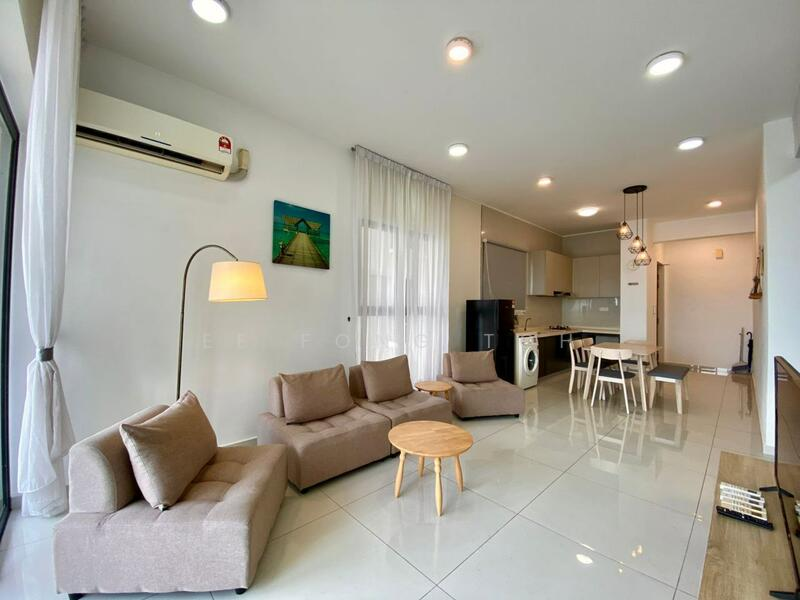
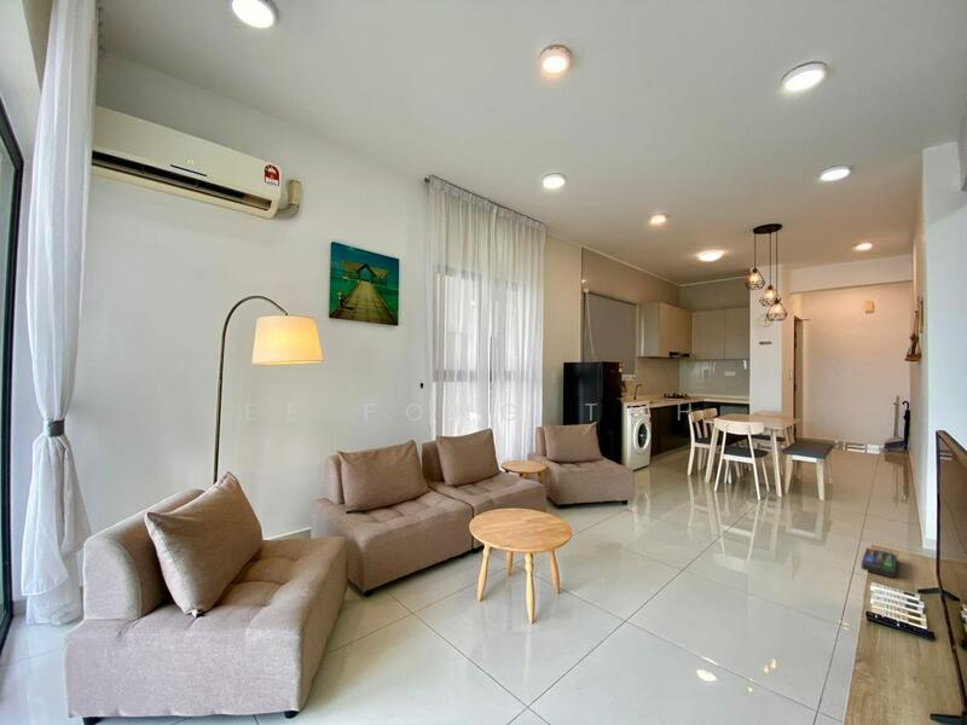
+ remote control (879, 561)
